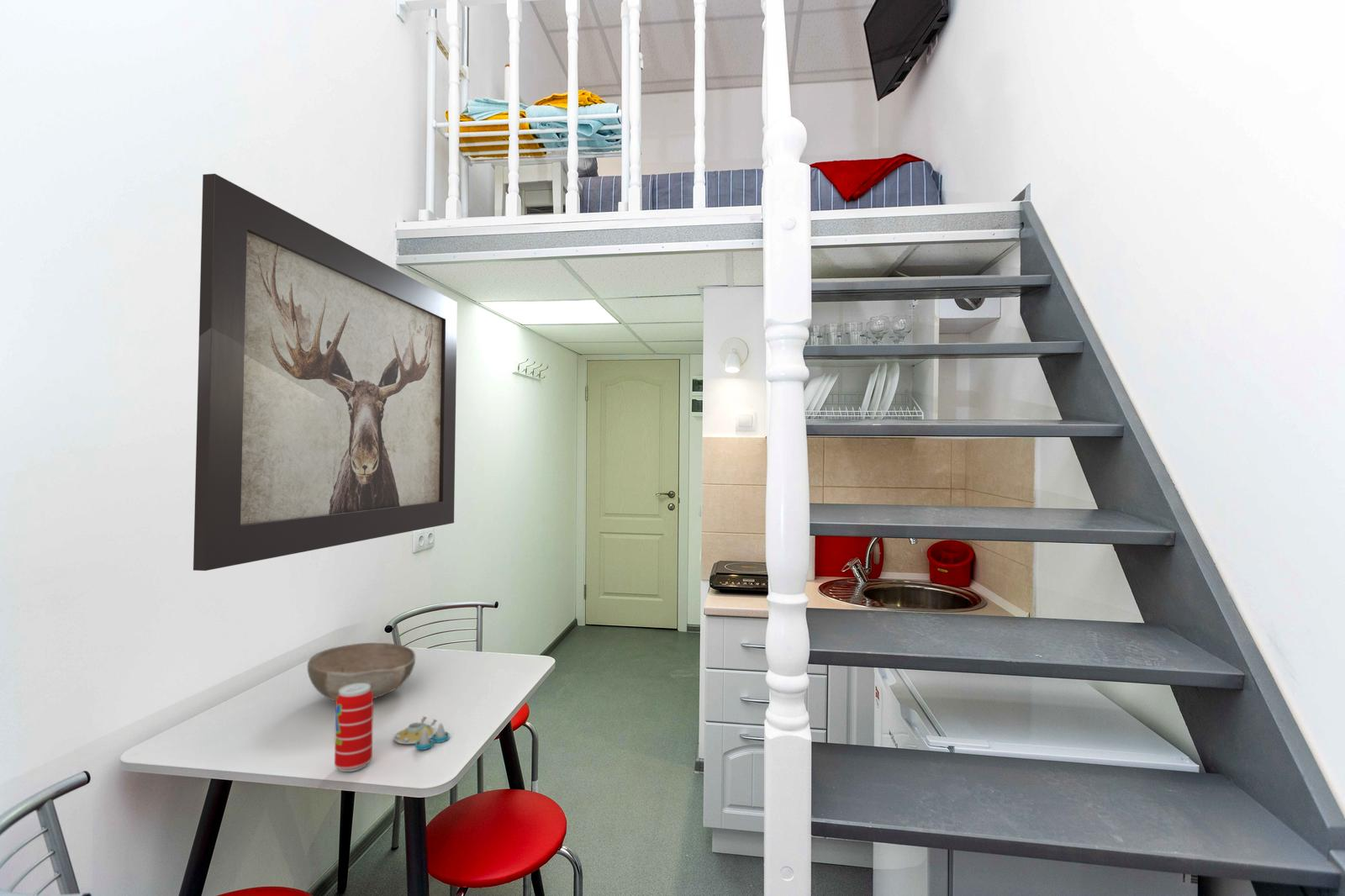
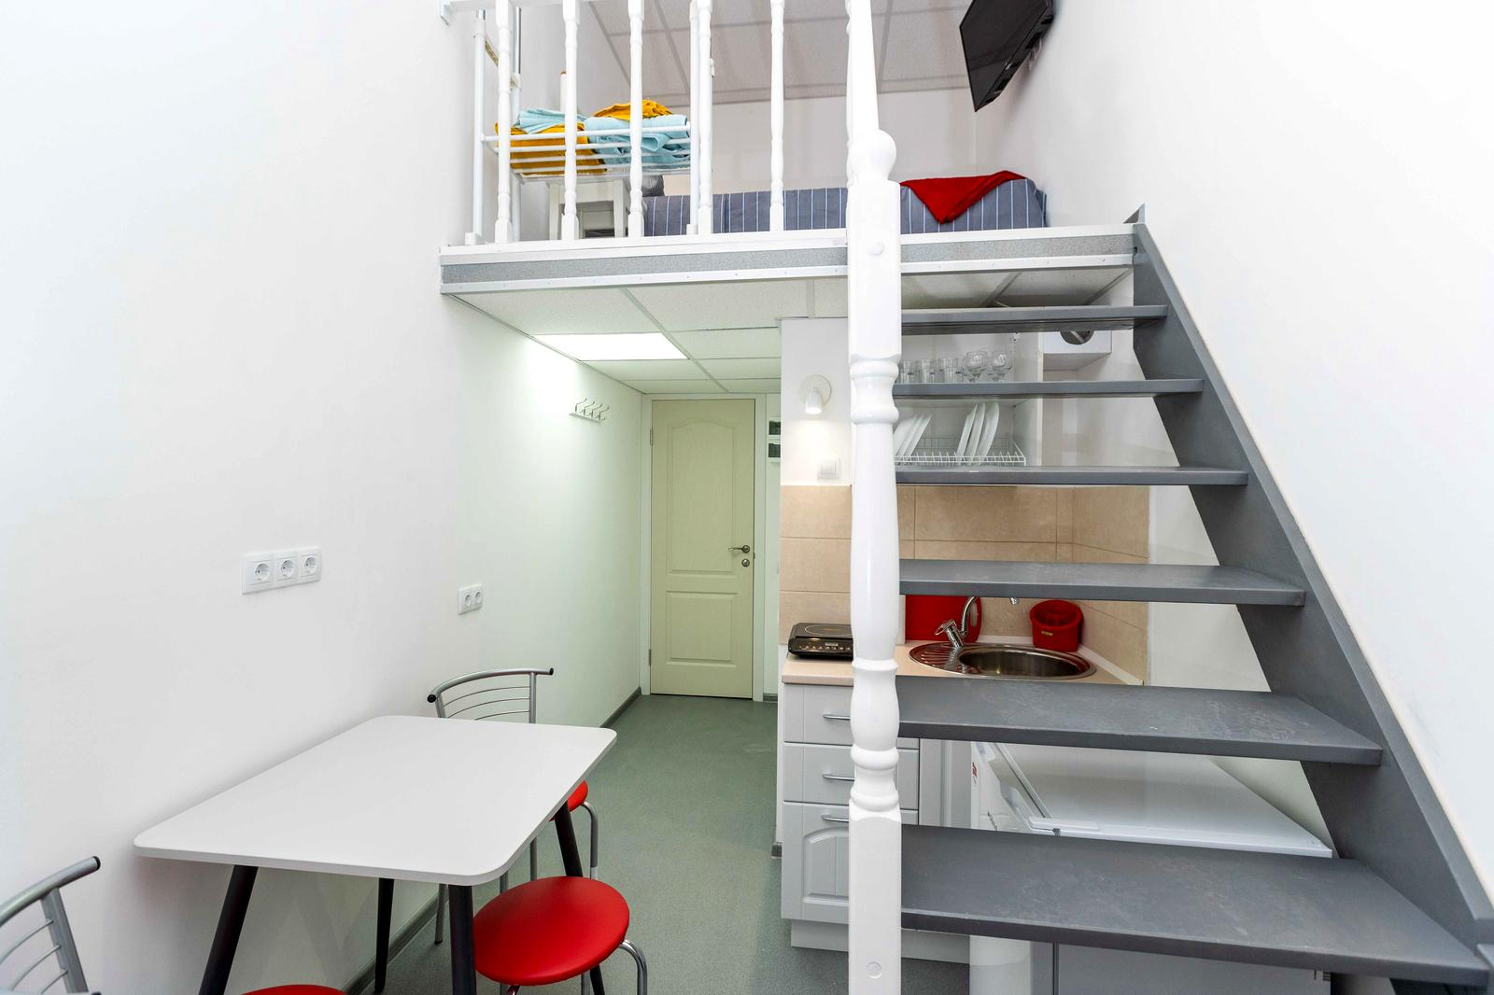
- bowl (362, 674)
- beverage can (354, 726)
- wall art (363, 397)
- salt and pepper shaker set (420, 730)
